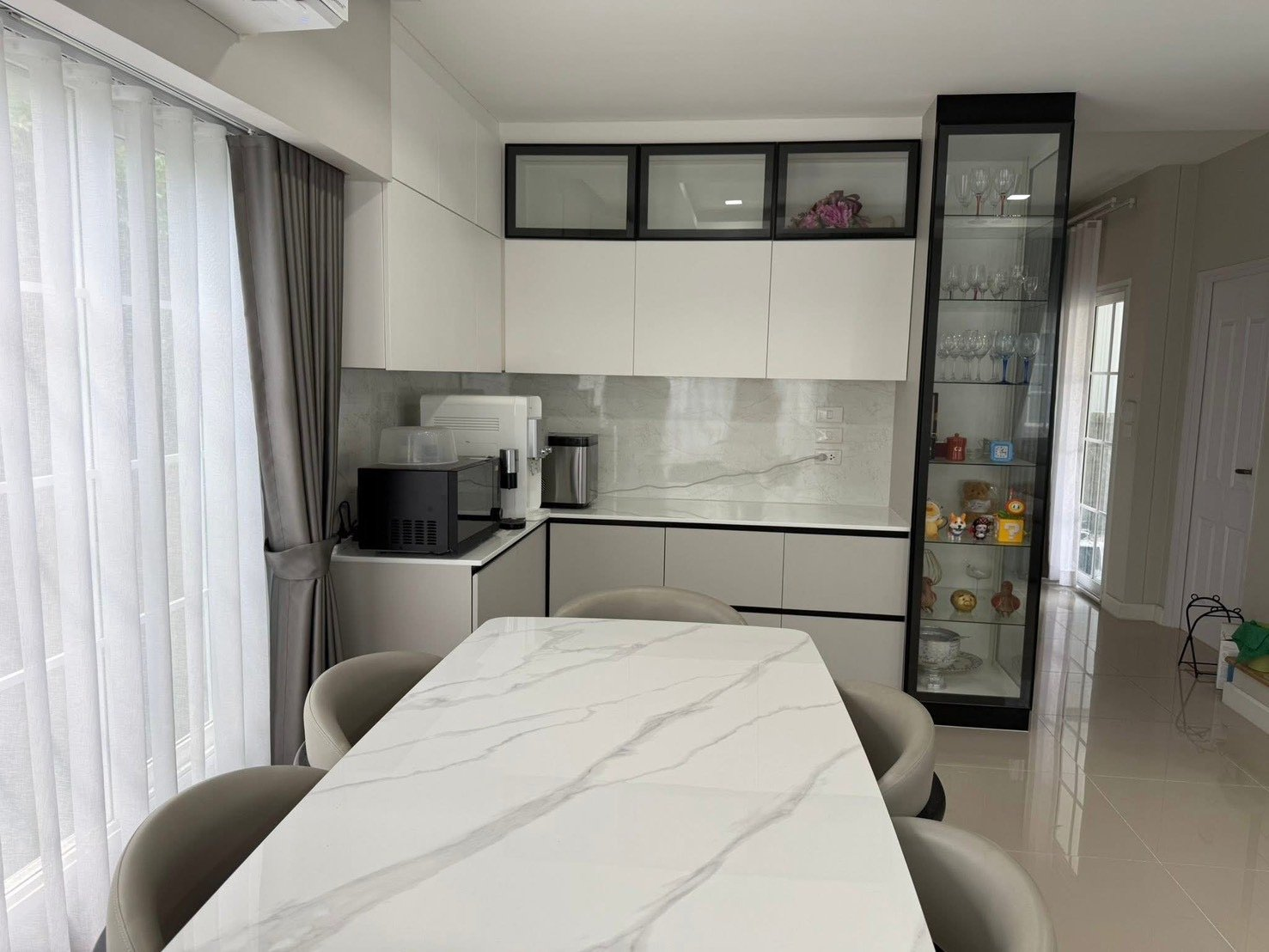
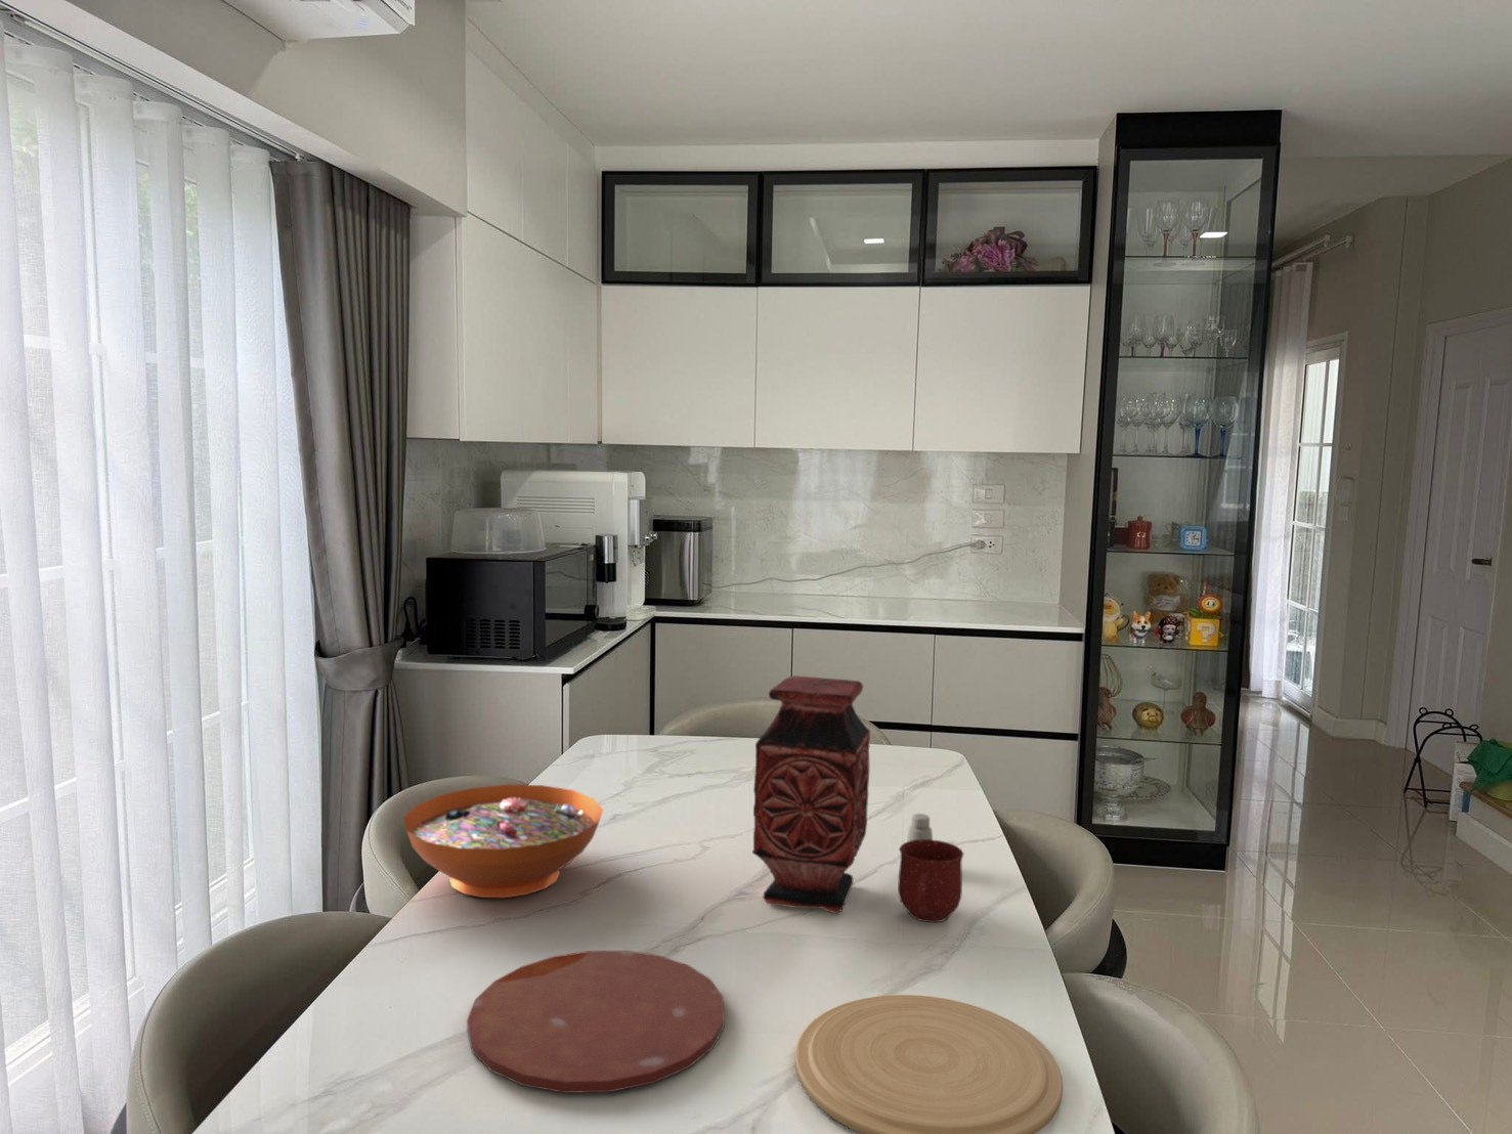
+ vase (813, 790)
+ plate (598, 1012)
+ saltshaker (920, 839)
+ decorative bowl (505, 845)
+ plate (926, 1061)
+ mug (927, 886)
